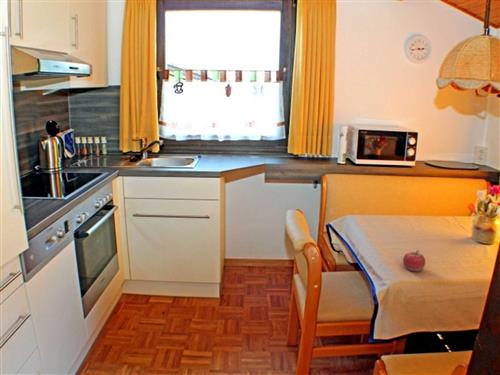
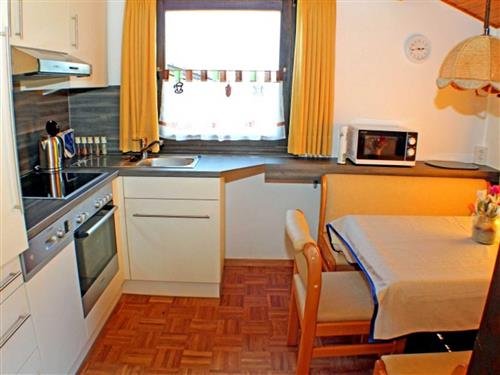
- fruit (414, 259)
